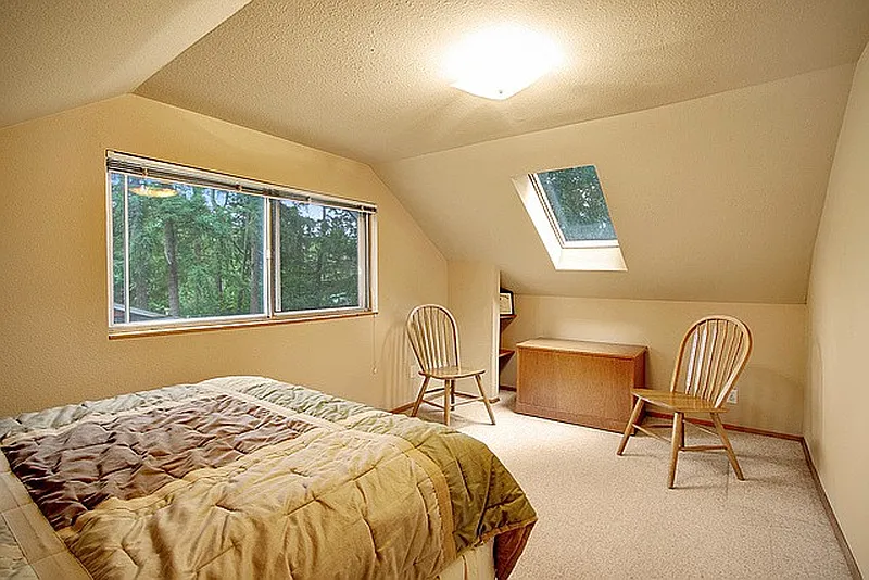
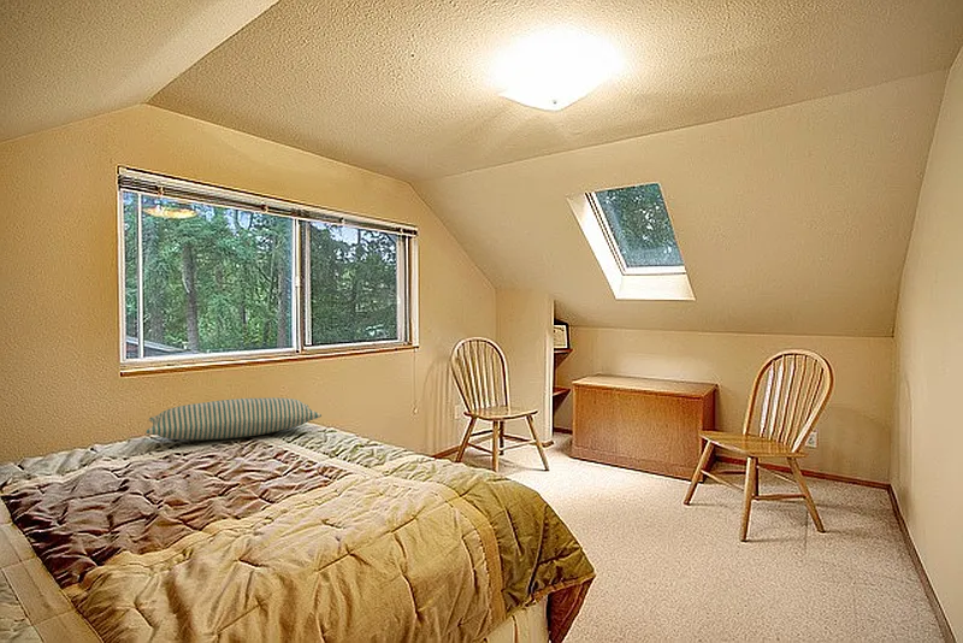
+ pillow (236, 418)
